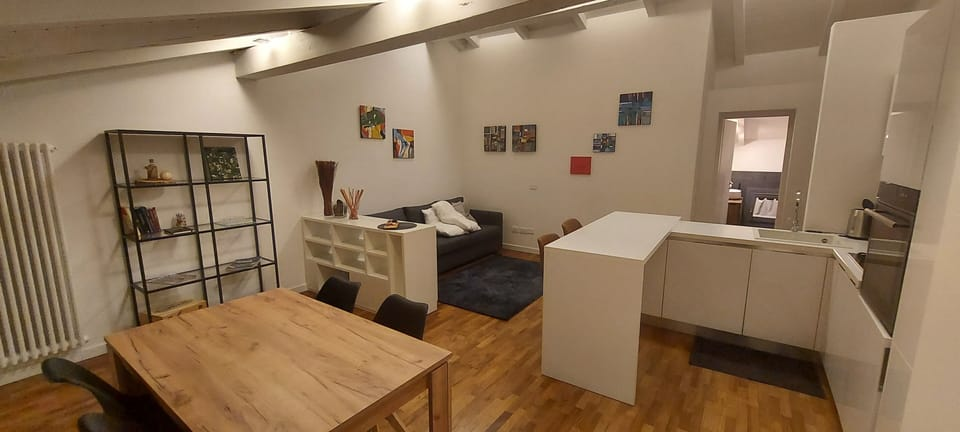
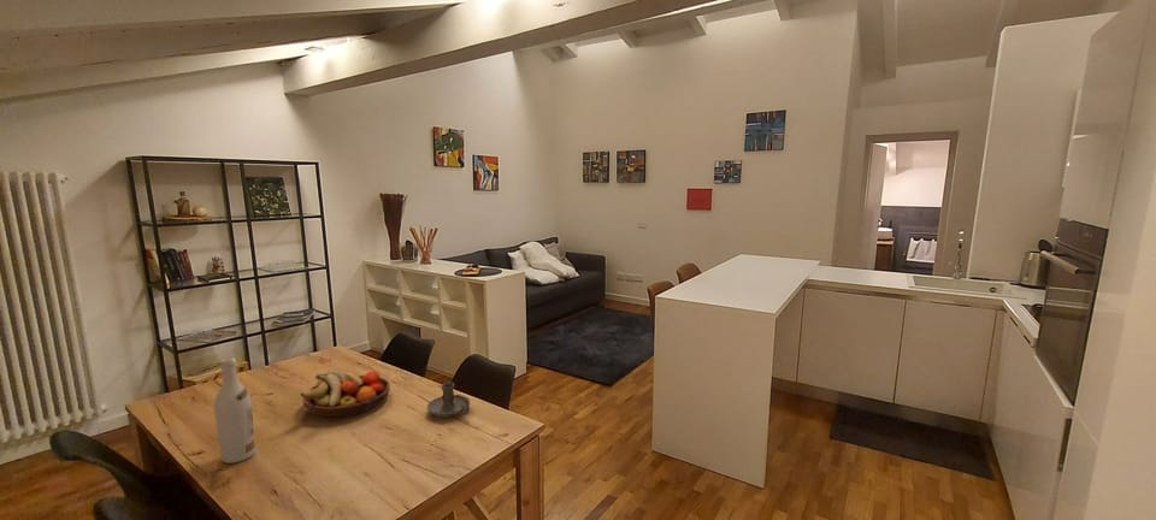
+ candle holder (452, 398)
+ wine bottle (232, 408)
+ fruit bowl (347, 386)
